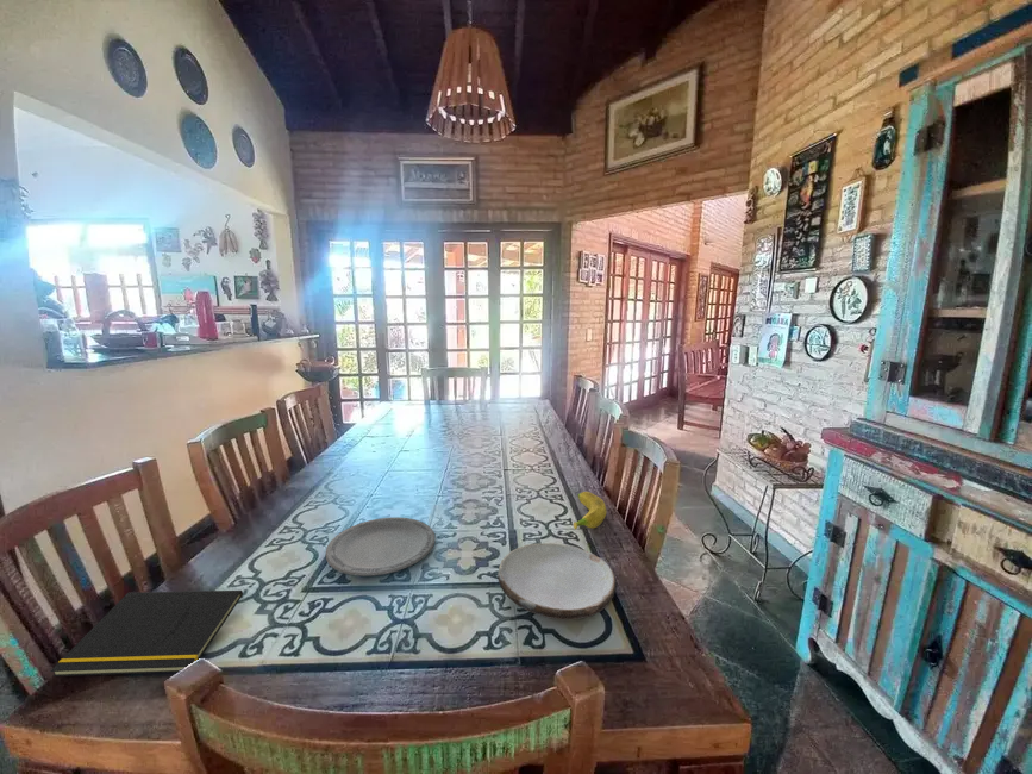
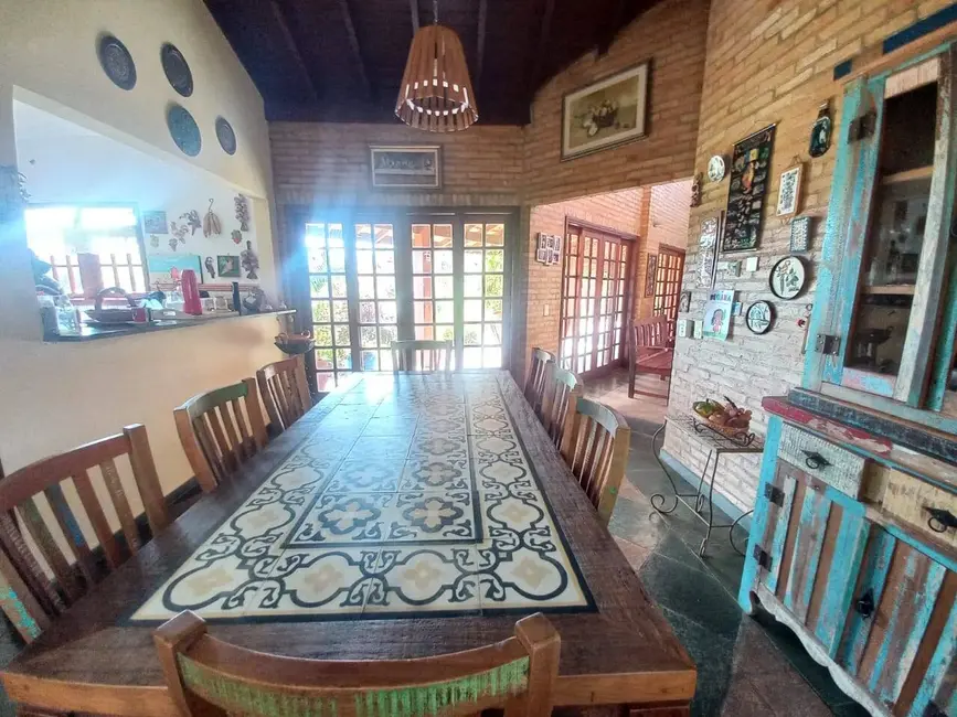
- notepad (156, 629)
- banana (586, 506)
- plate (556, 576)
- plate (382, 544)
